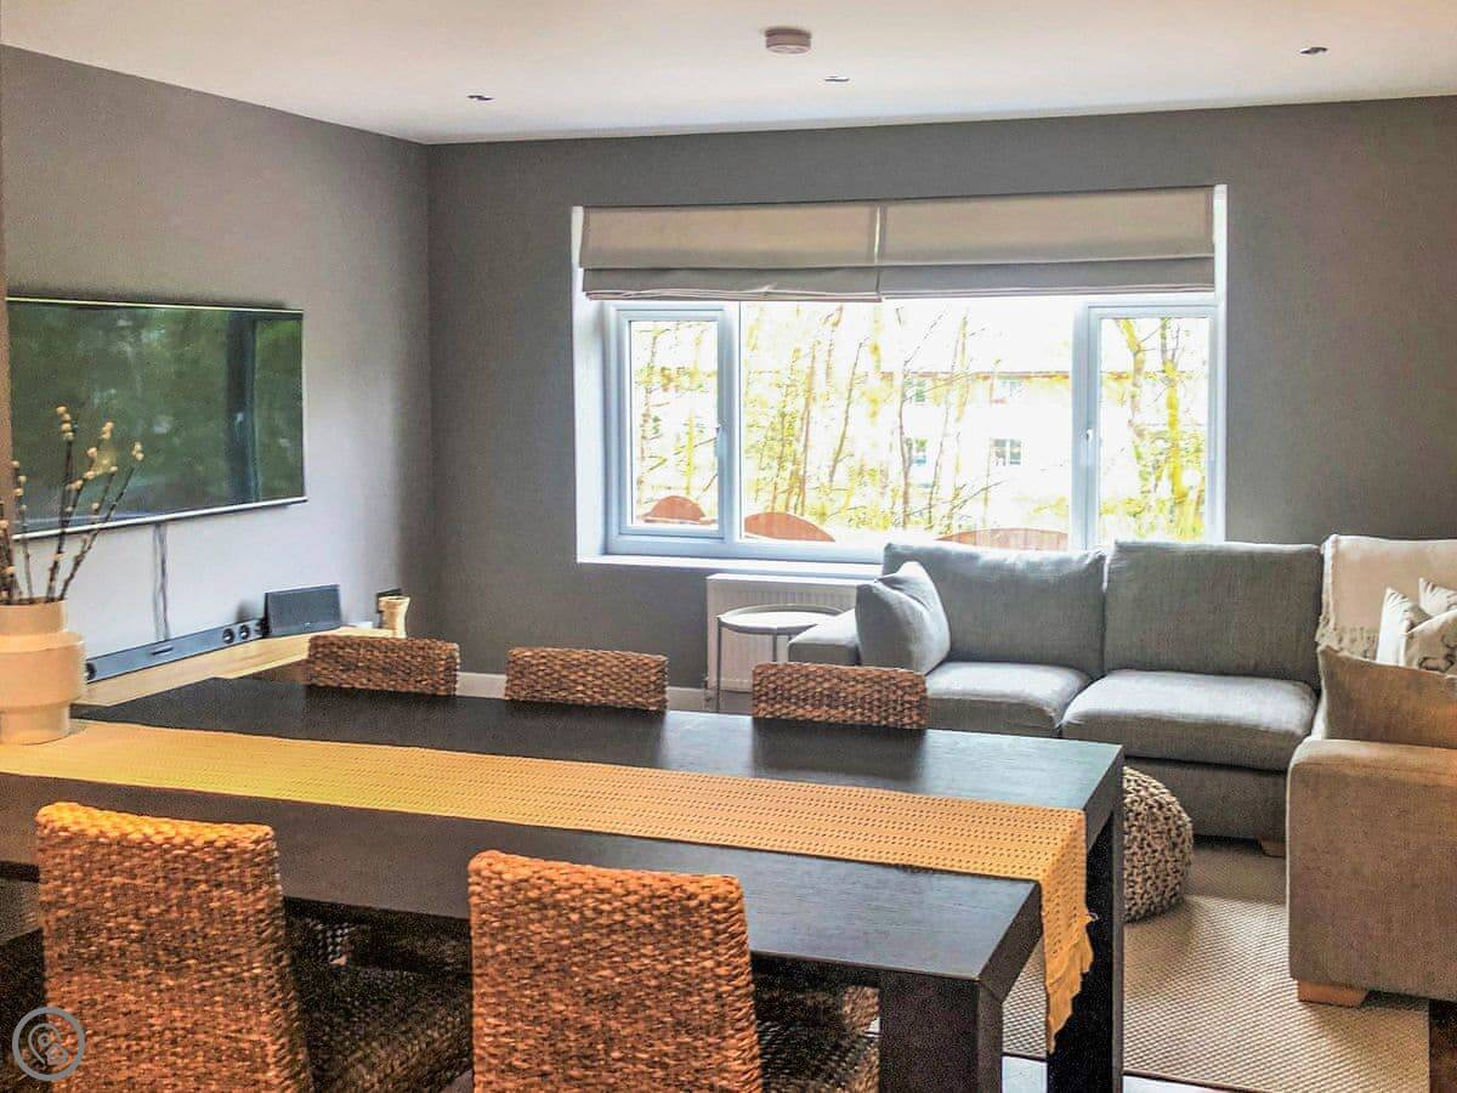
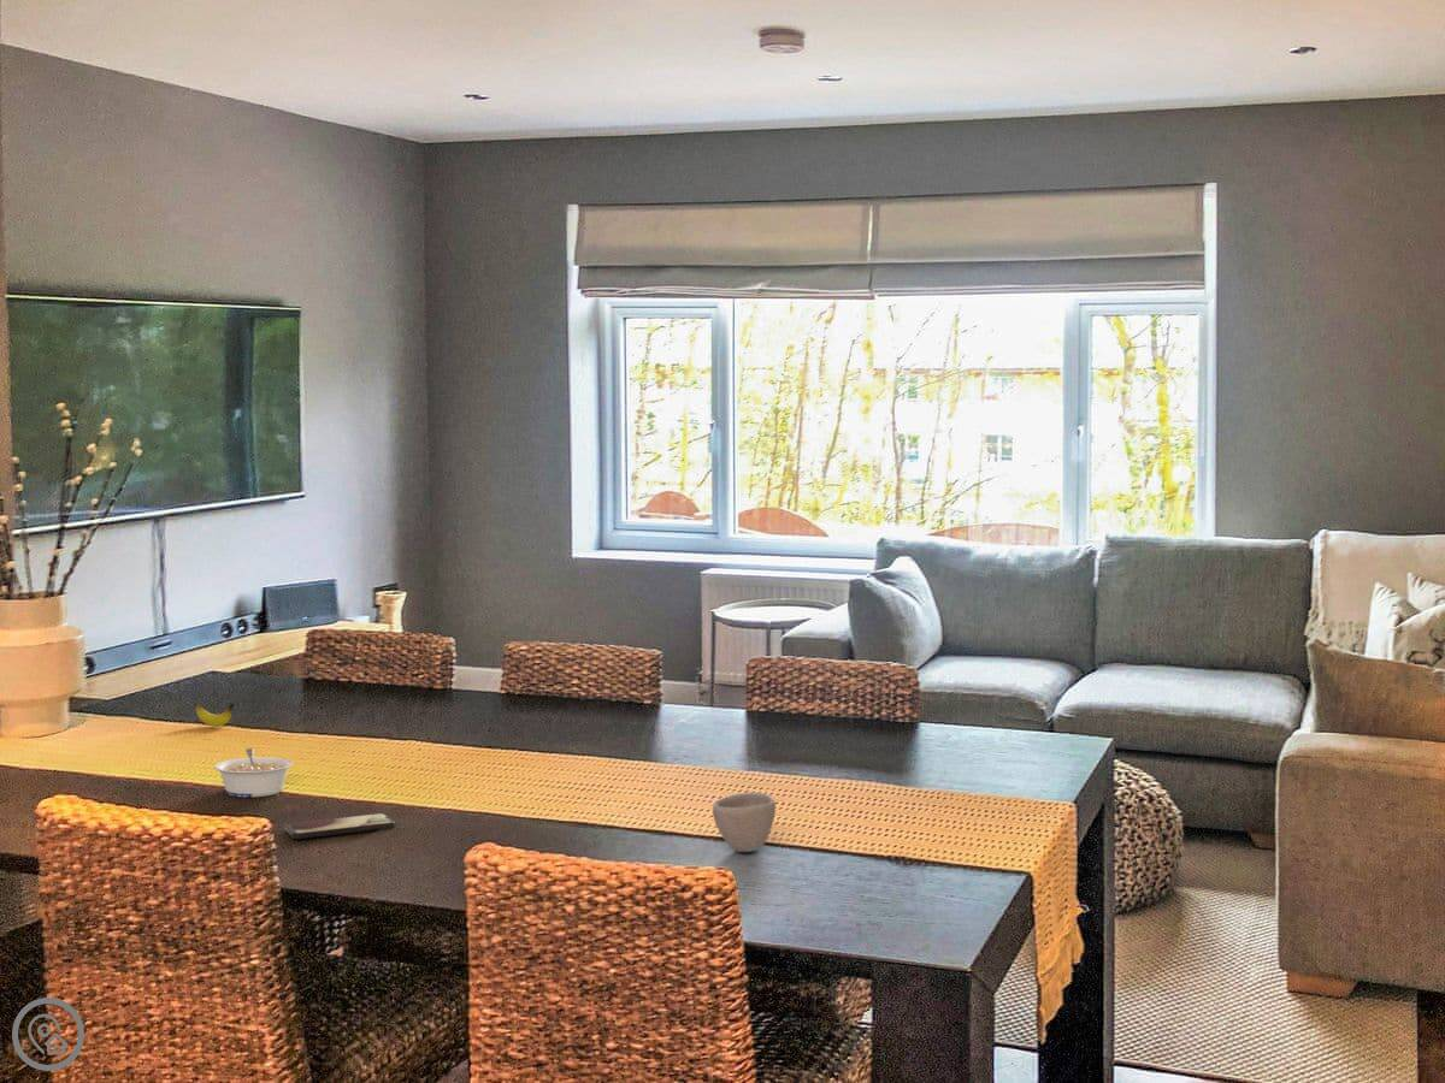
+ cup (748, 822)
+ smartphone (340, 825)
+ legume (252, 775)
+ banana (214, 715)
